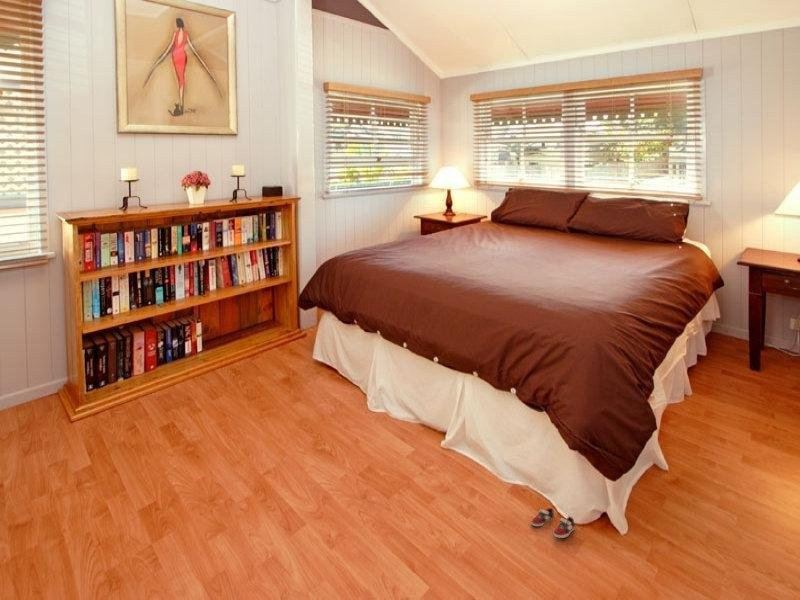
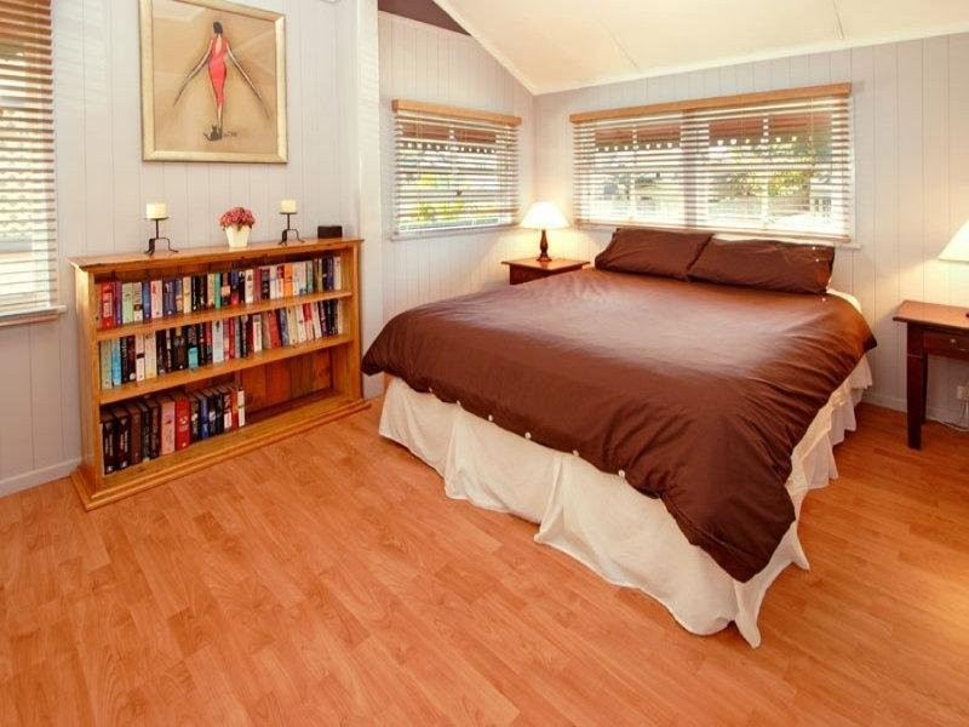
- sneaker (552, 518)
